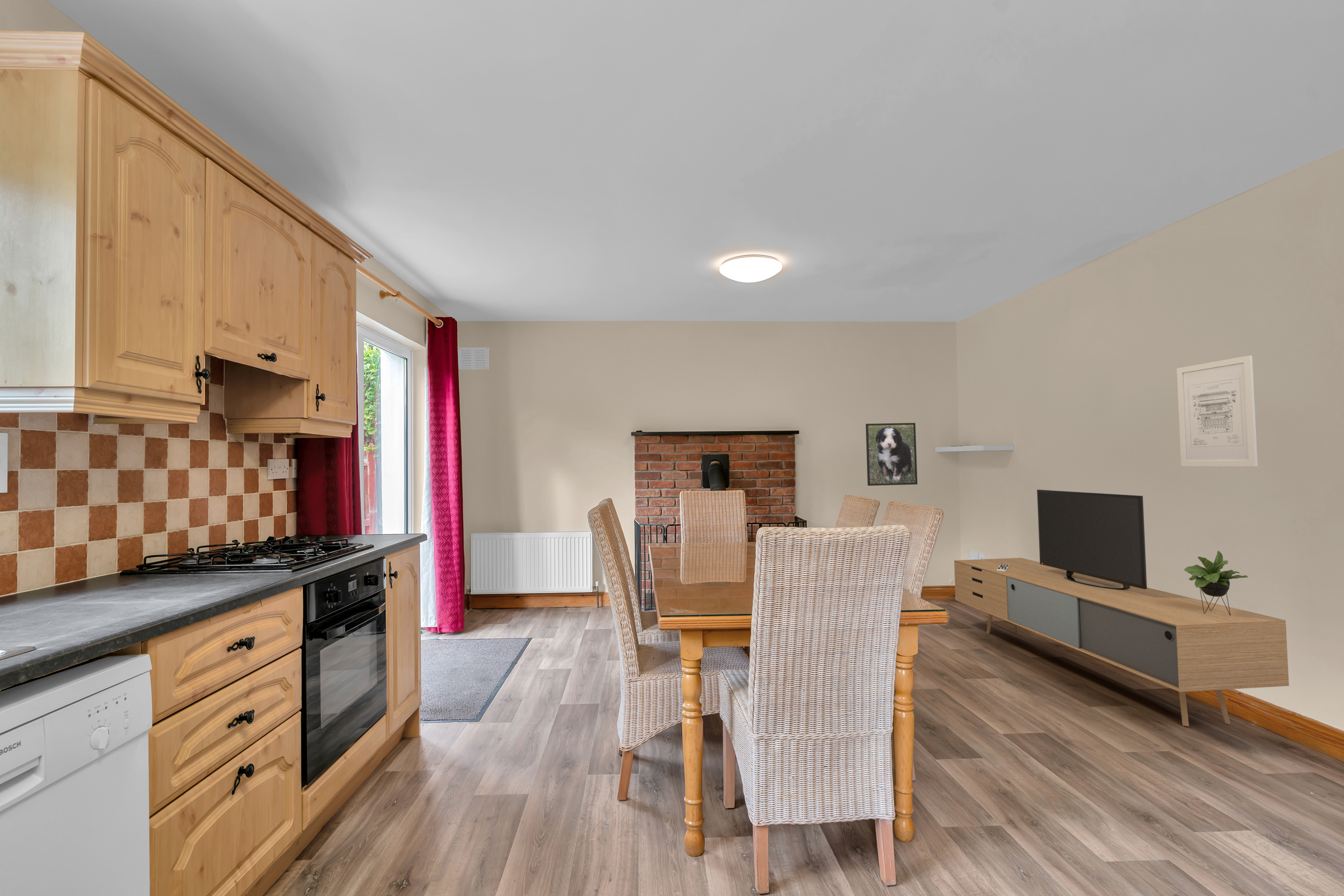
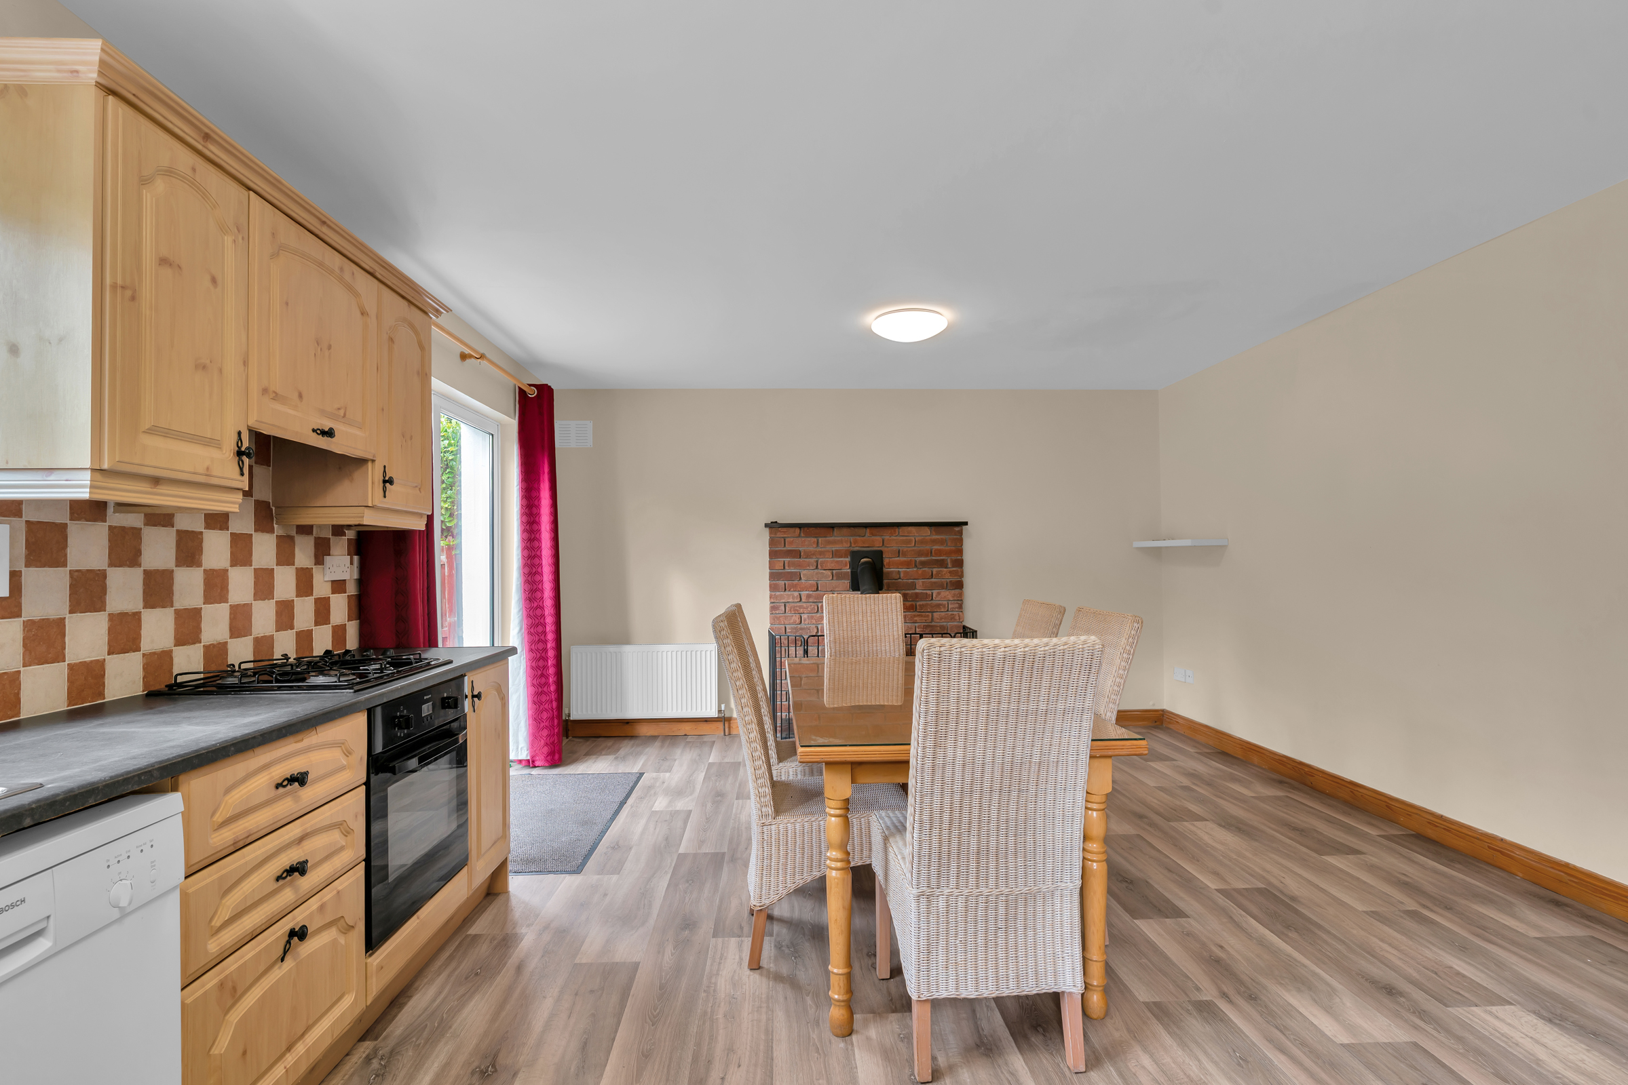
- media console (1081, 580)
- wall art (1214, 414)
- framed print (891, 454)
